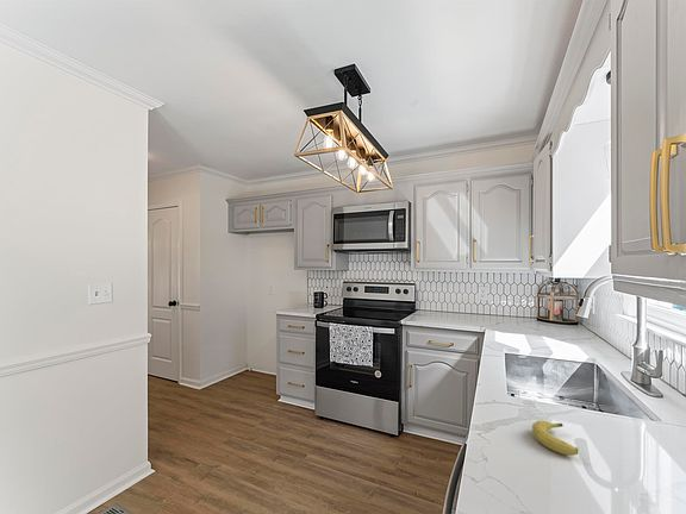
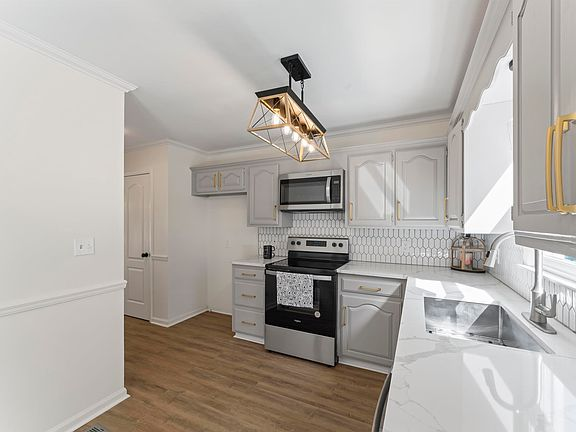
- fruit (554, 437)
